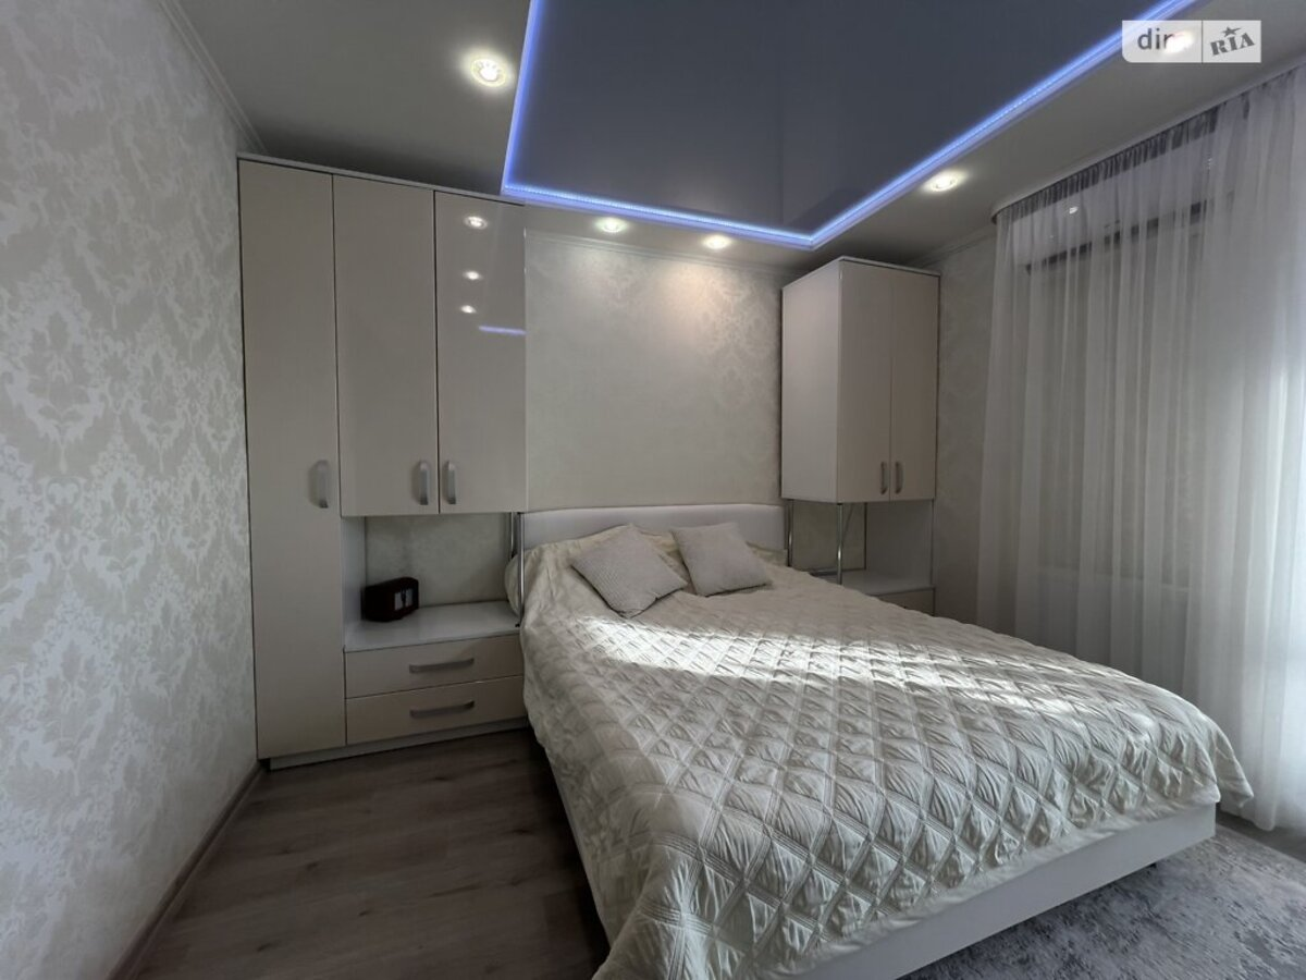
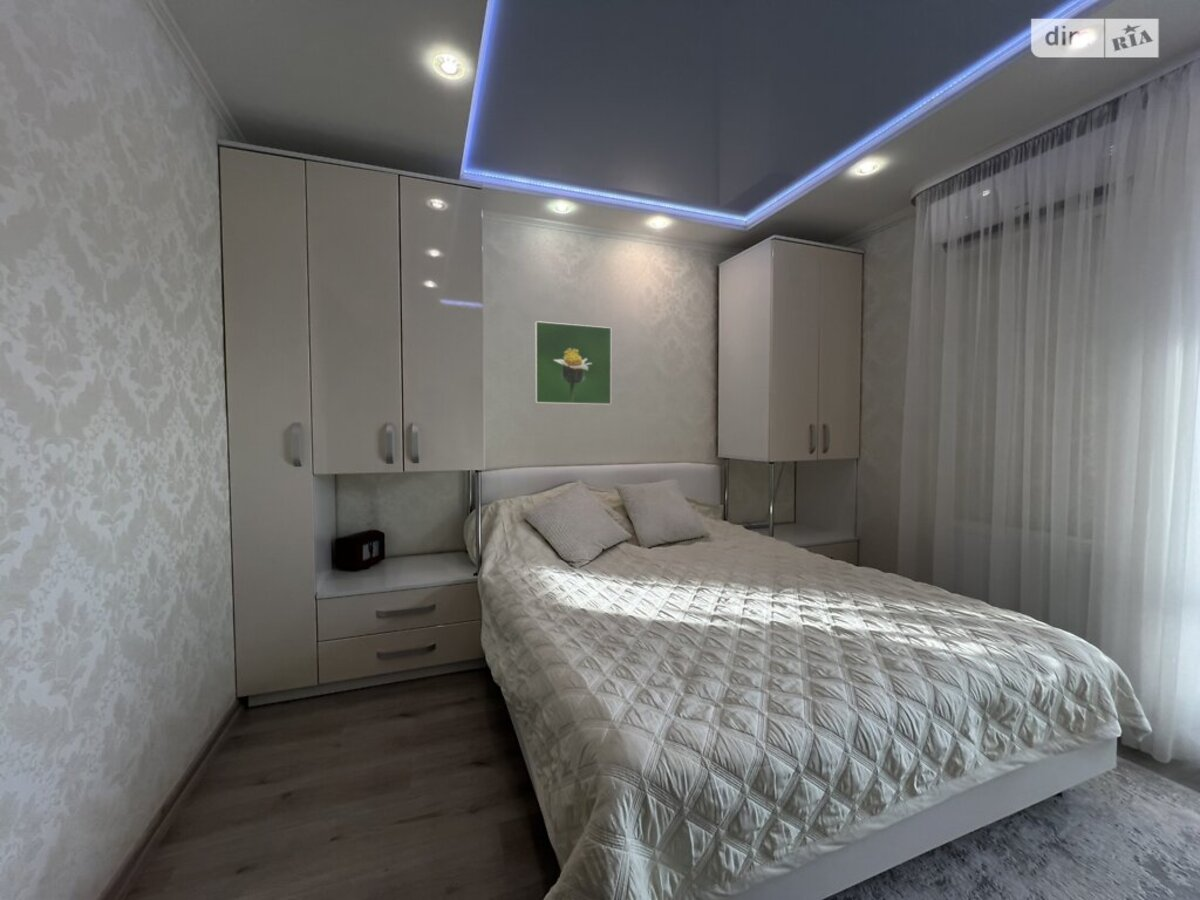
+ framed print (574, 364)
